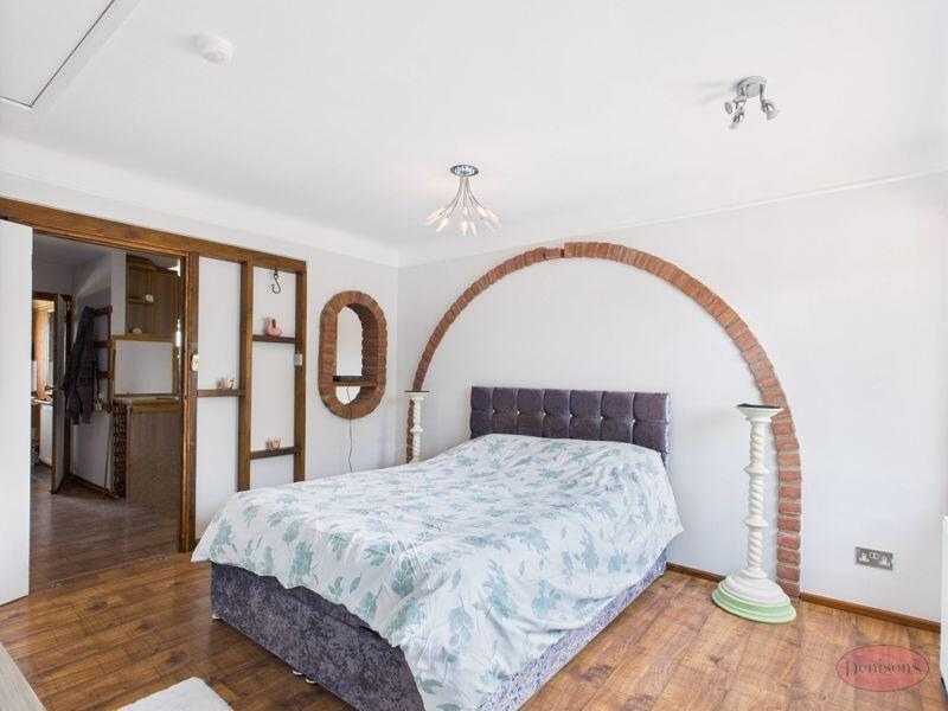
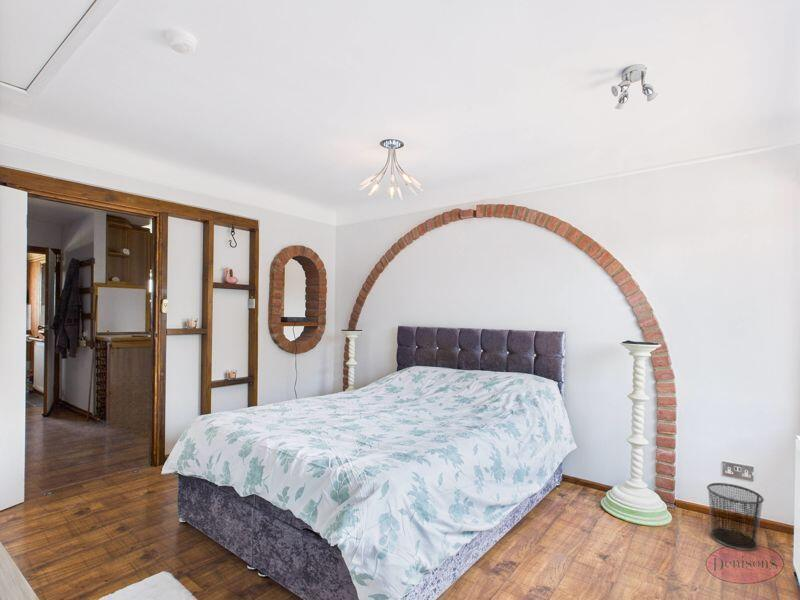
+ waste bin (734, 516)
